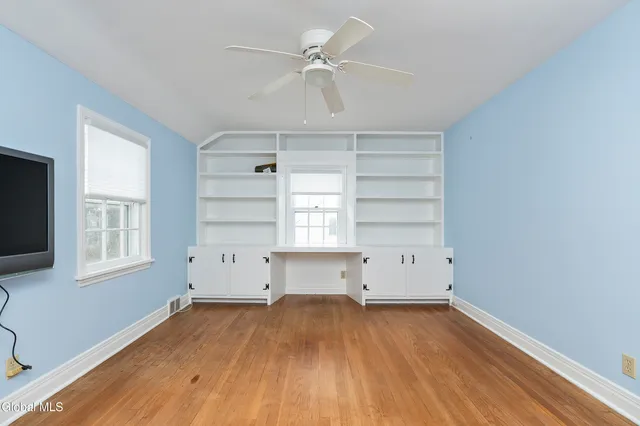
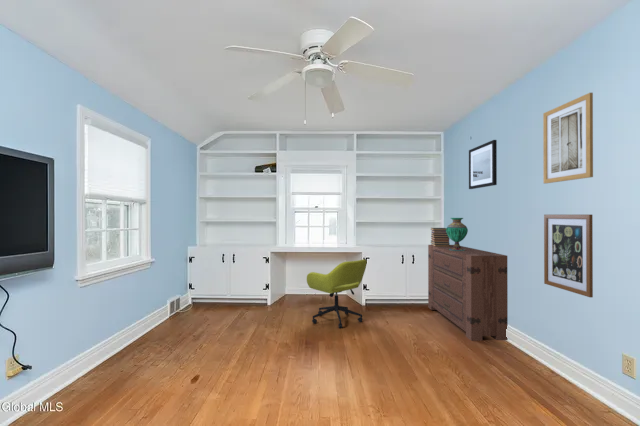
+ decorative urn (456, 233)
+ dresser (461, 285)
+ wall art (566, 252)
+ wall art (481, 166)
+ office chair (337, 289)
+ wall art (565, 142)
+ book stack (439, 236)
